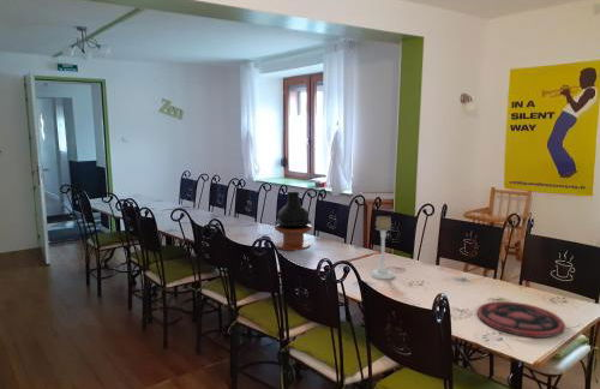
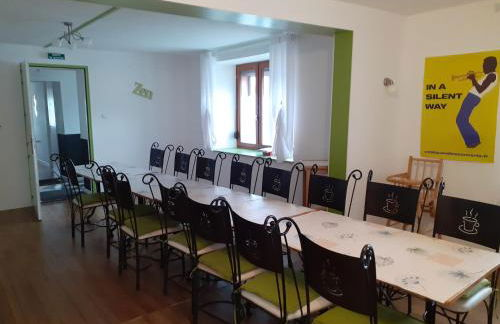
- vase (293, 219)
- plate (518, 317)
- candle holder (383, 246)
